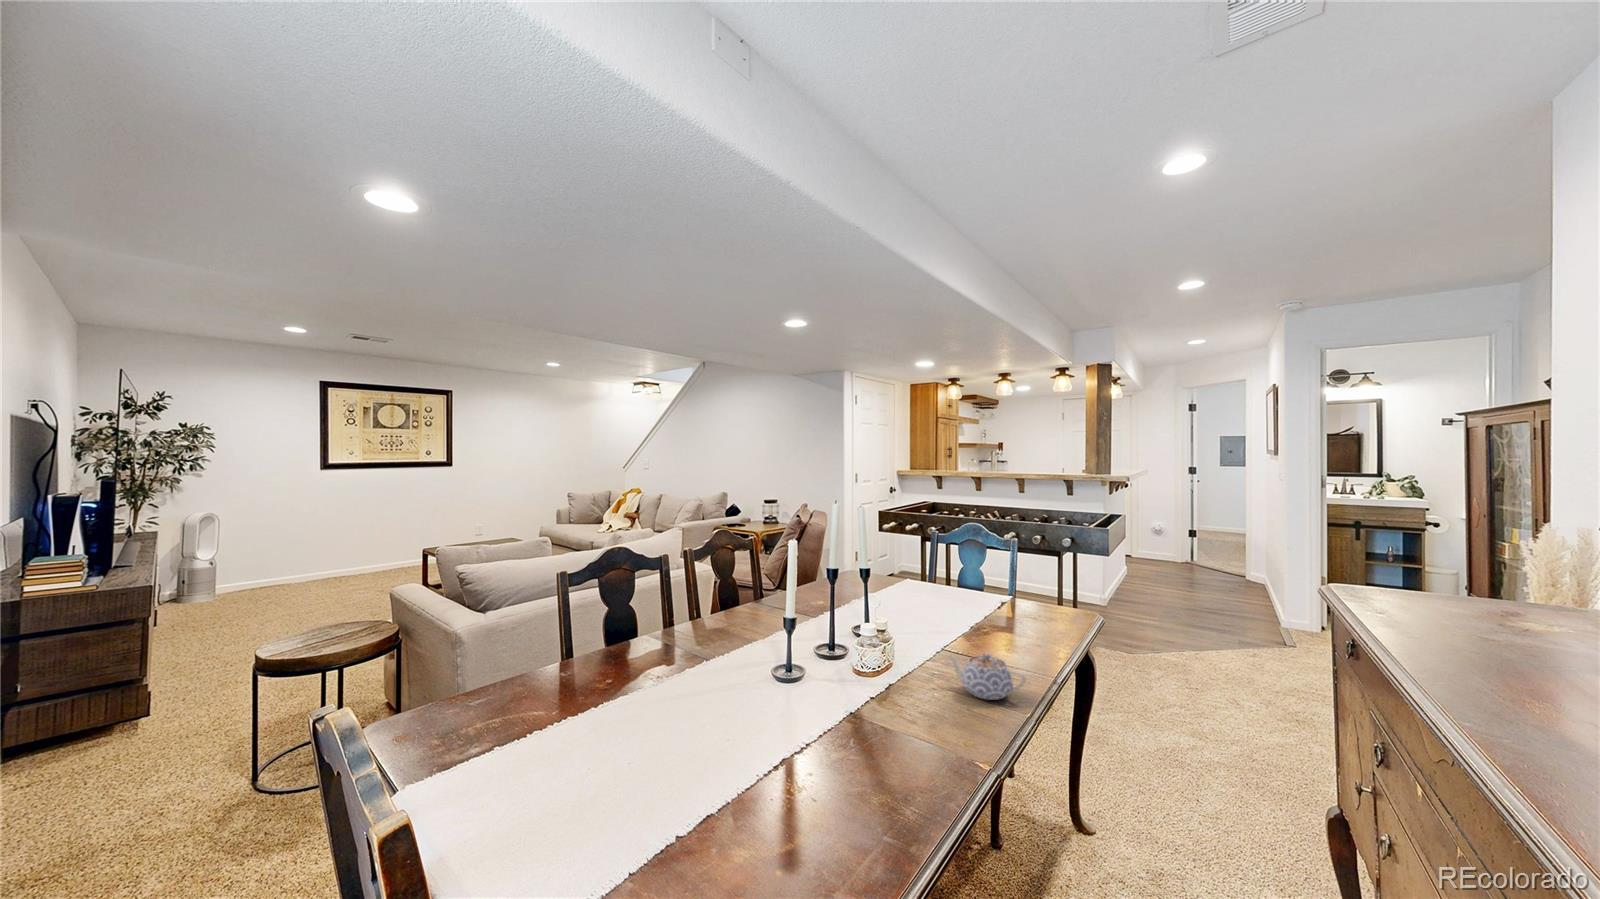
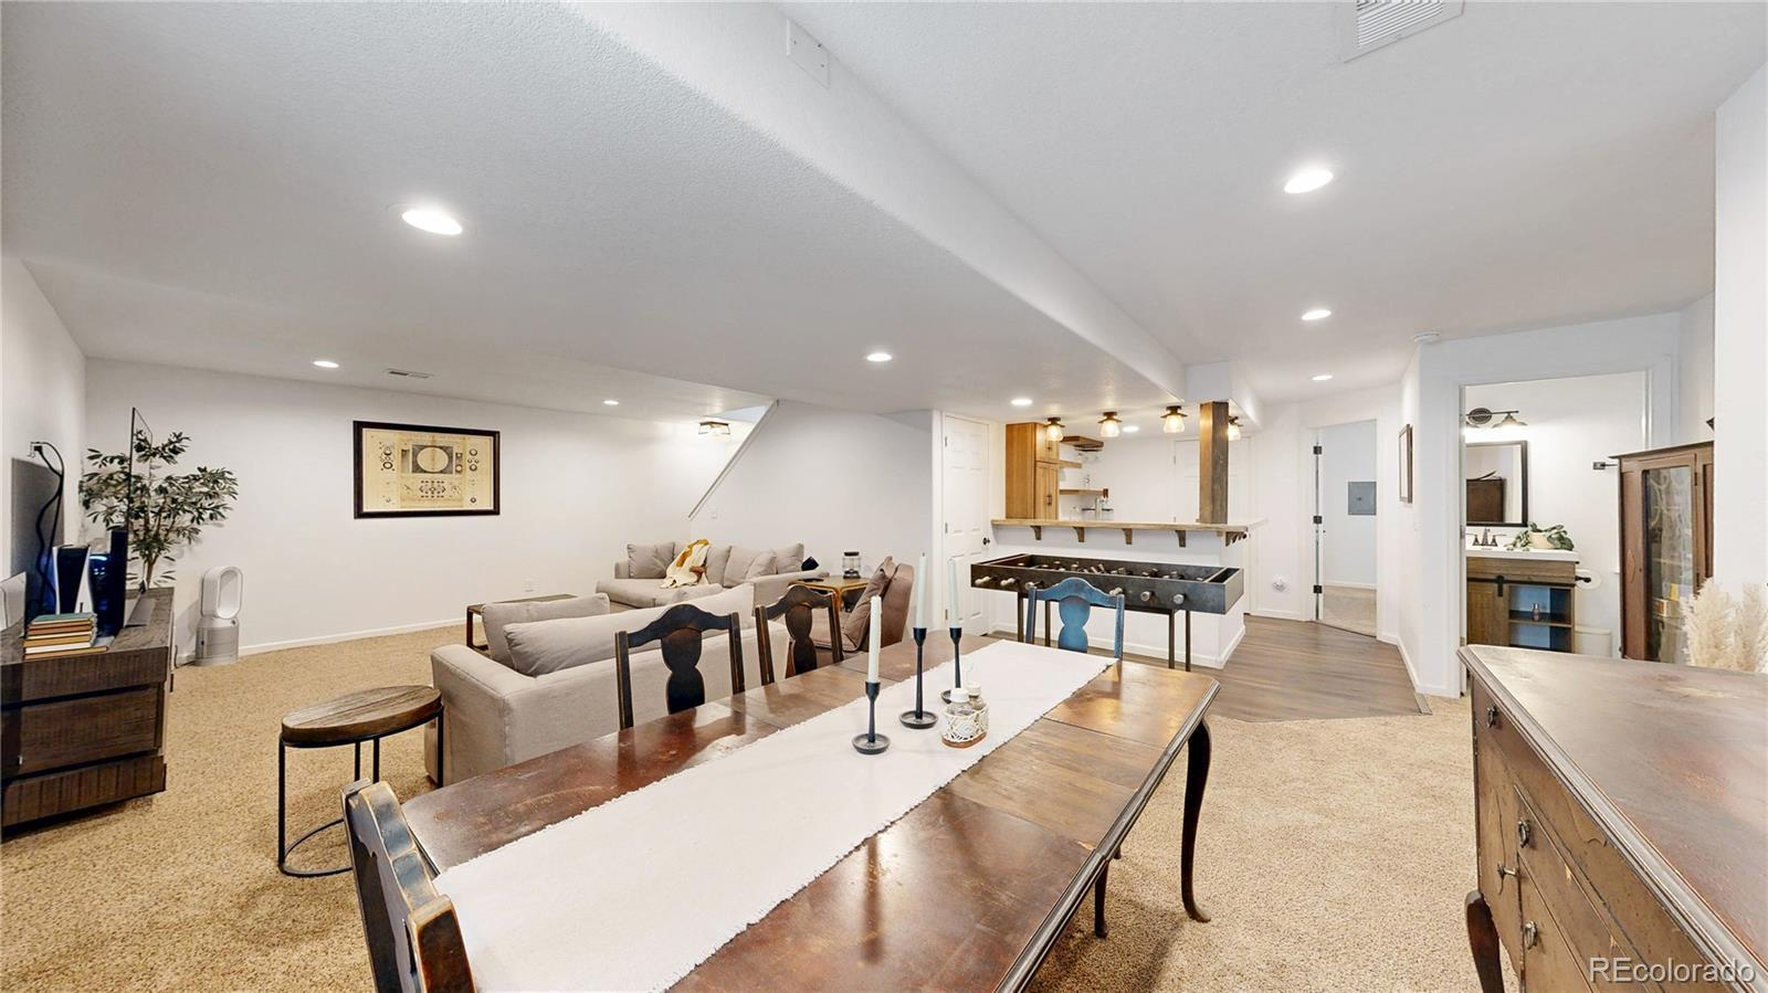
- teapot (984, 673)
